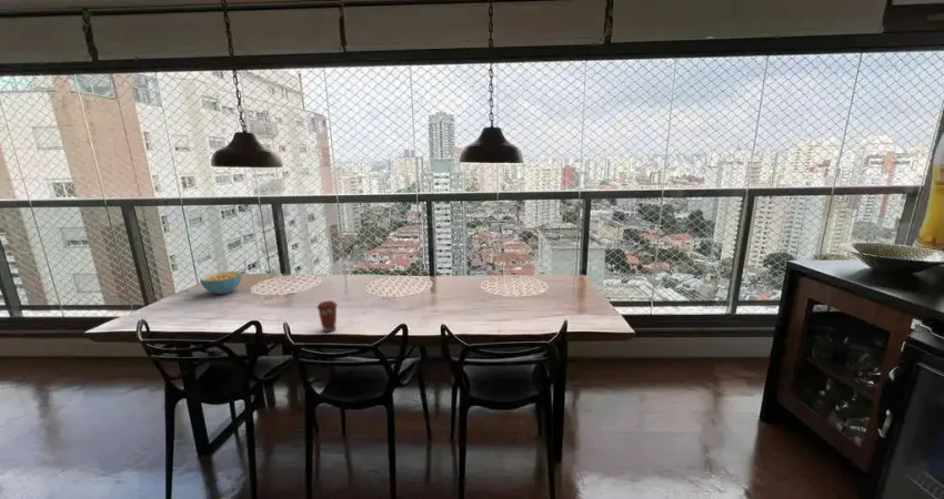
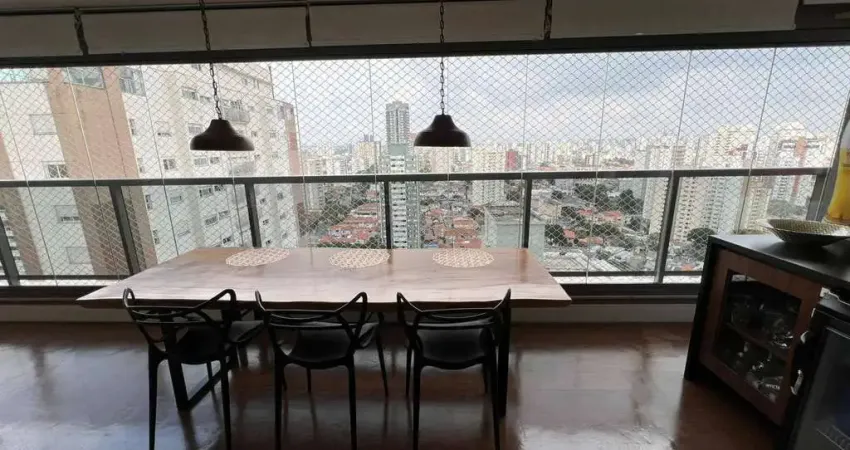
- coffee cup (328, 316)
- cereal bowl (222, 284)
